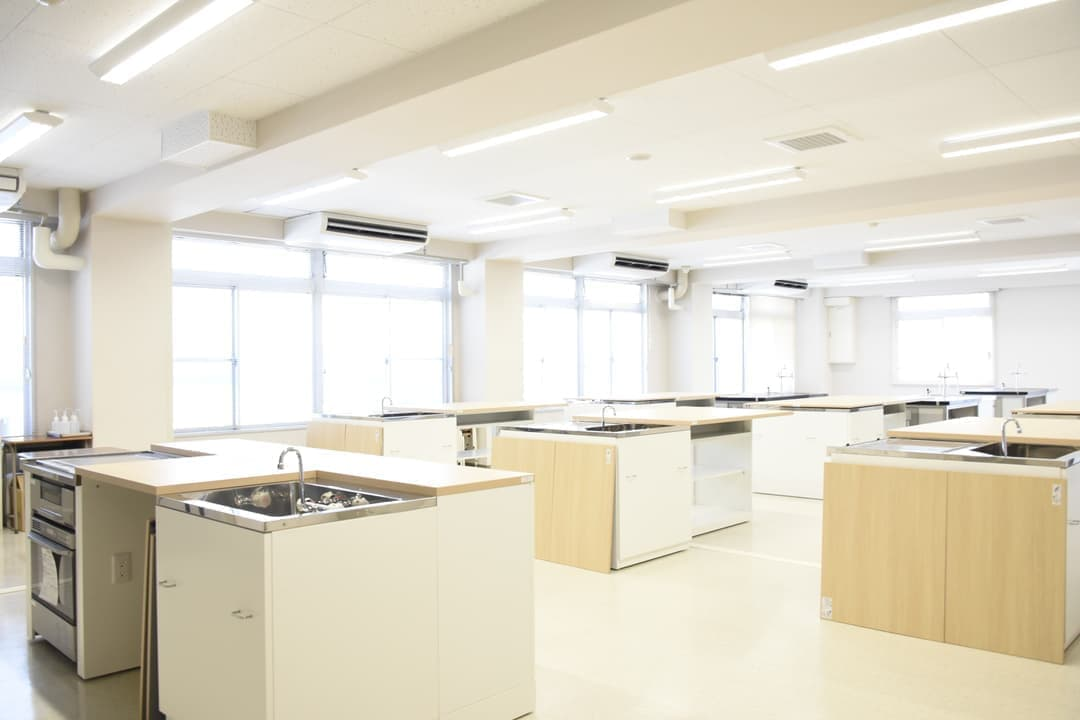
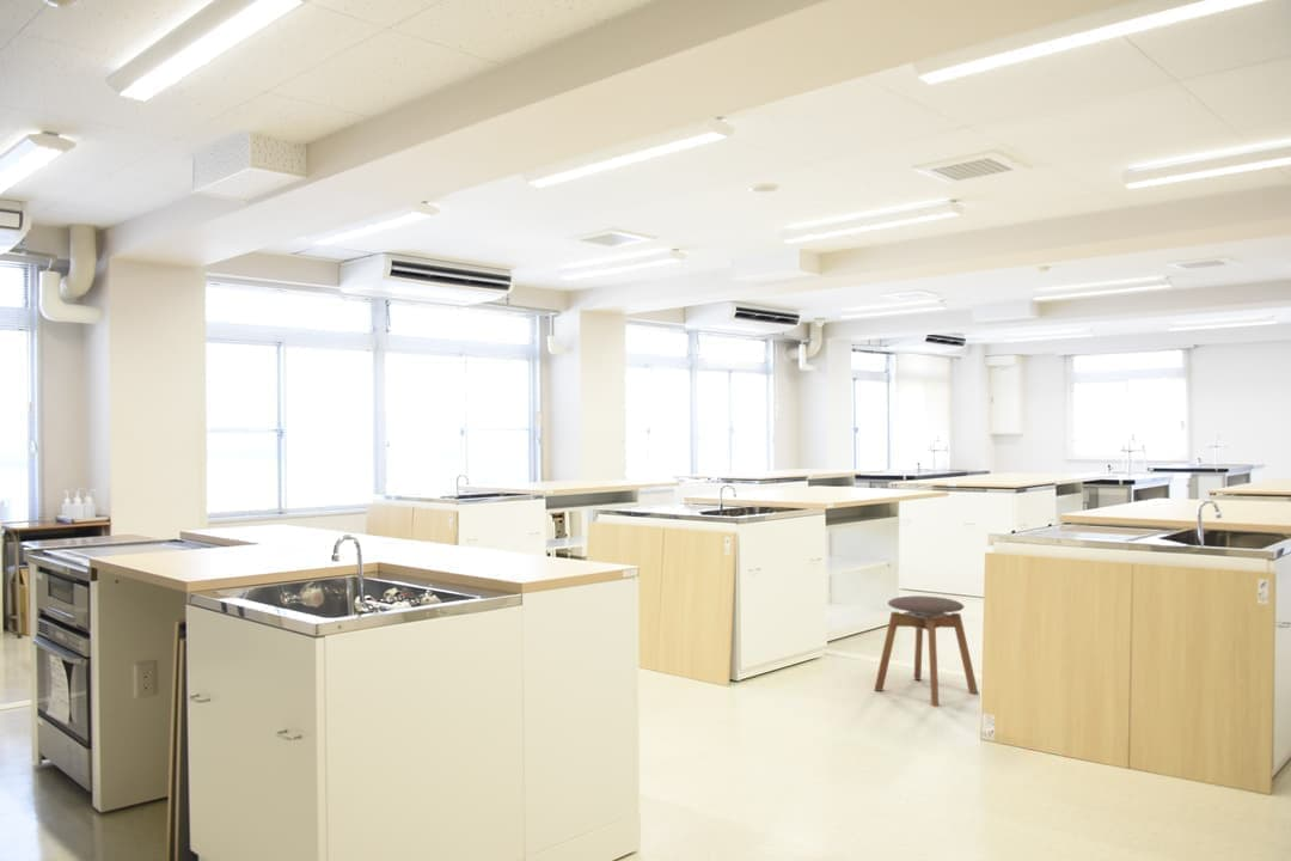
+ stool (922, 645)
